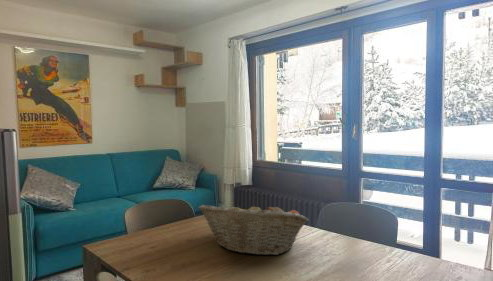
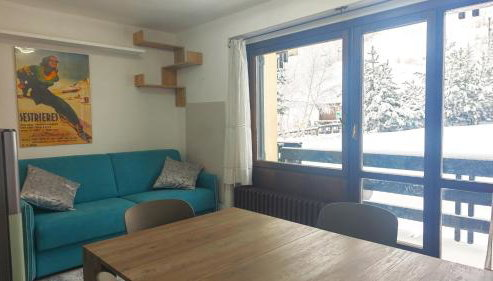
- fruit basket (252, 221)
